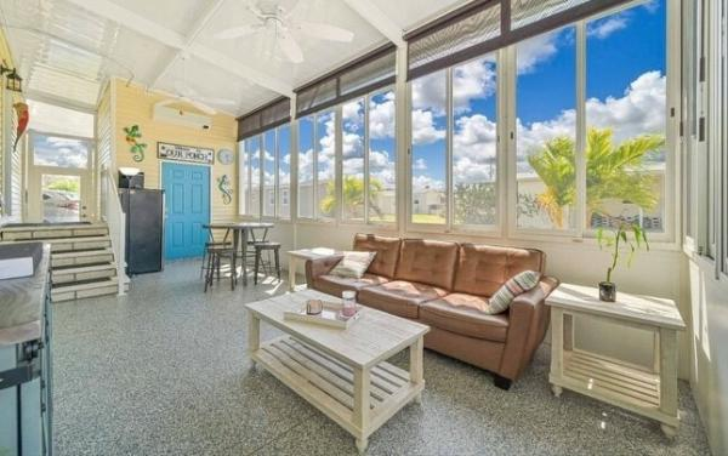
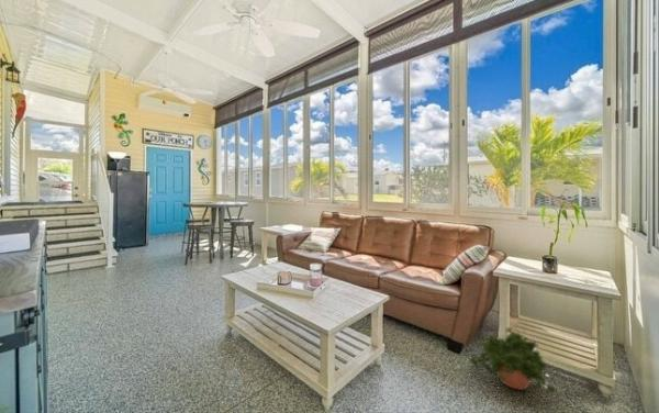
+ potted plant (511, 360)
